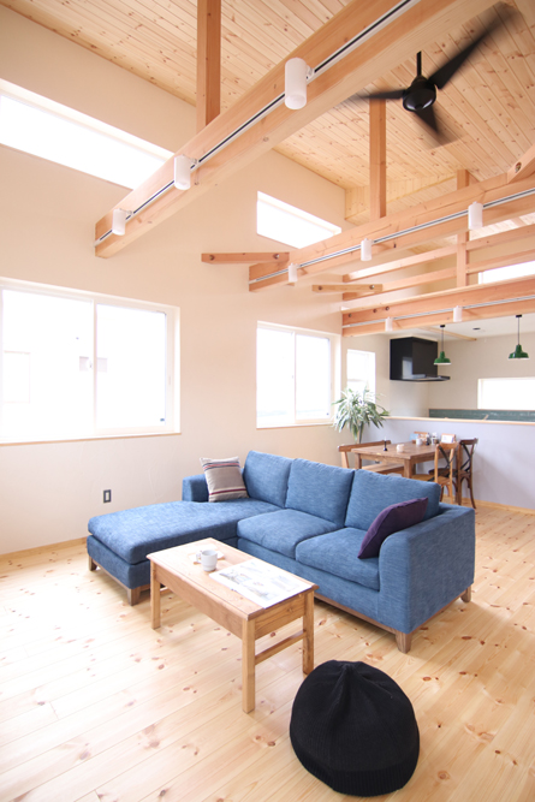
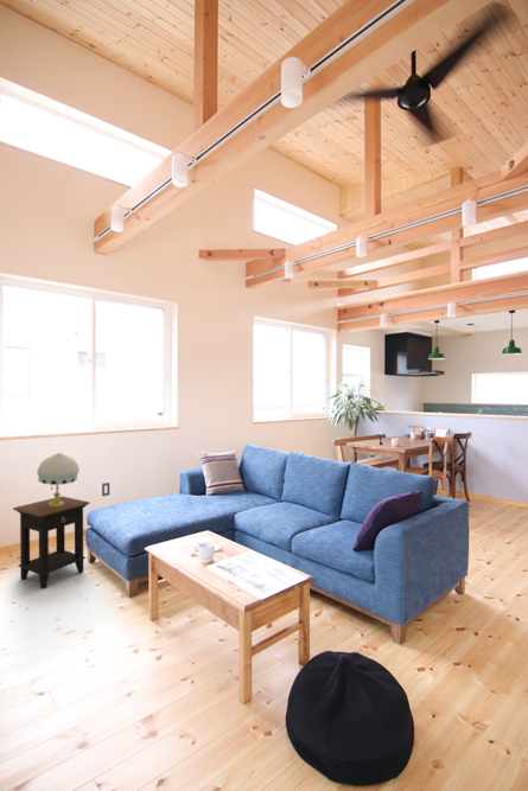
+ side table (56, 540)
+ table lamp (56, 478)
